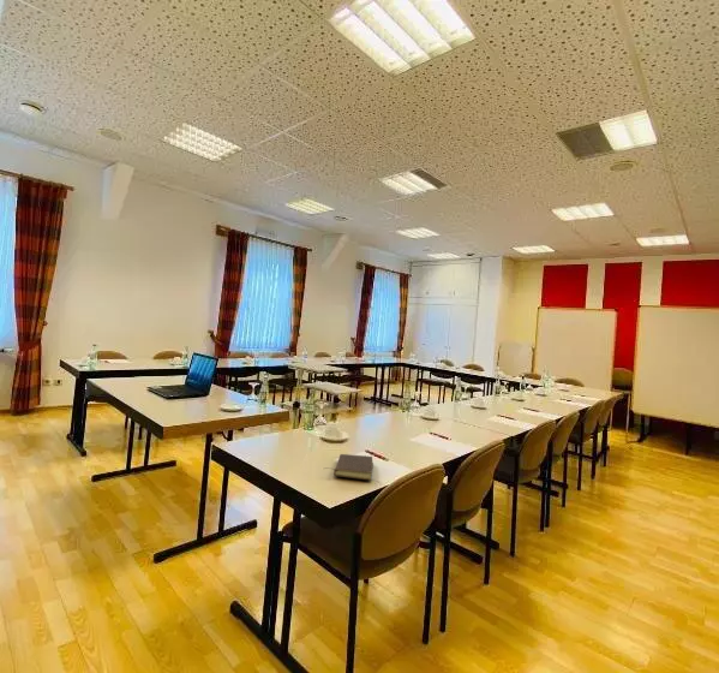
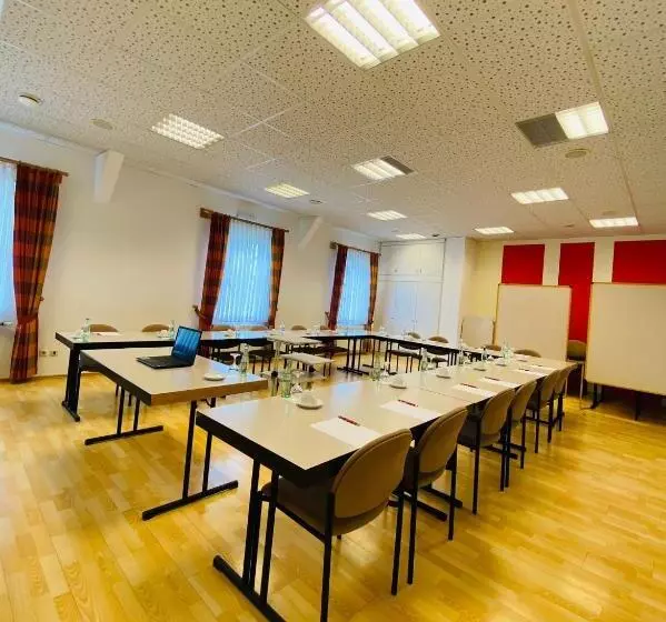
- book (348, 465)
